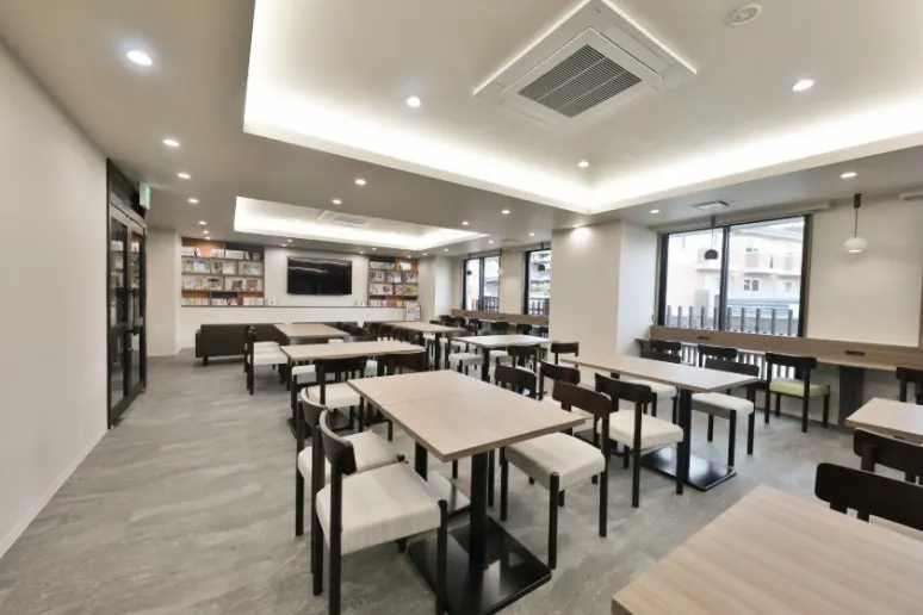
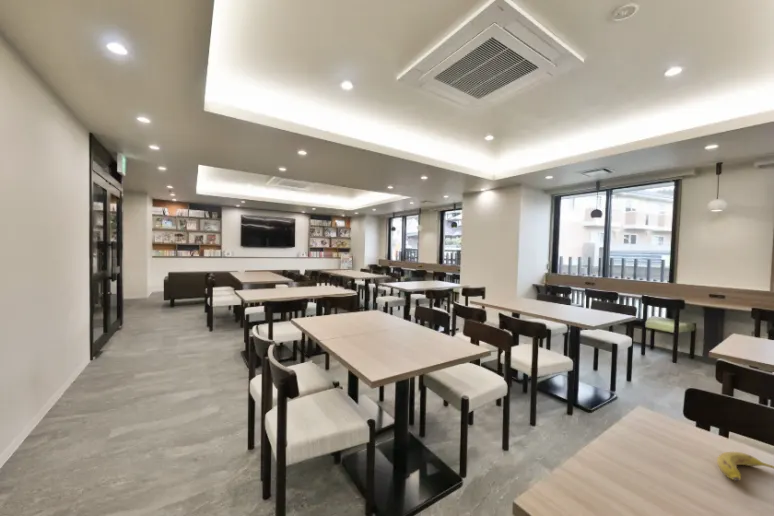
+ fruit (744, 464)
